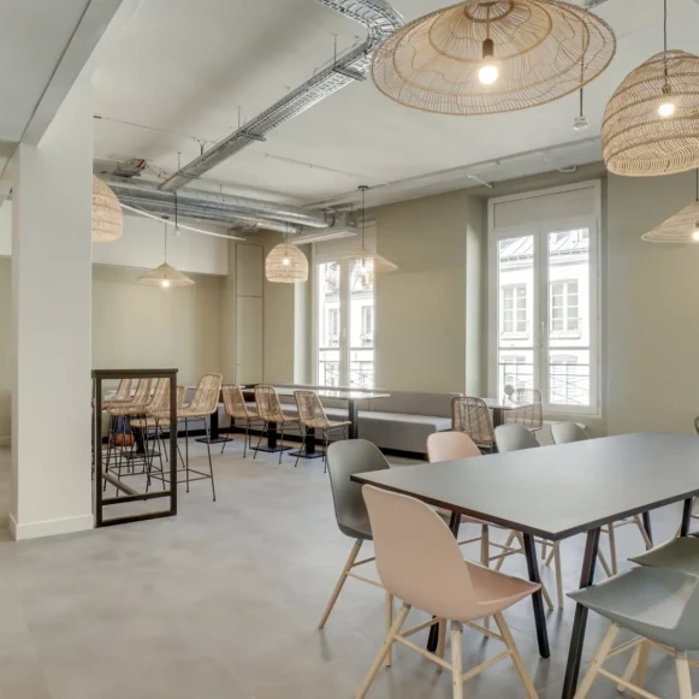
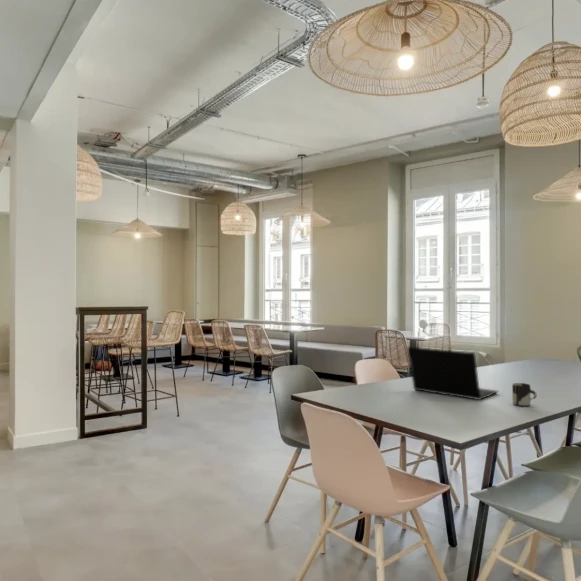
+ laptop (452, 369)
+ cup (524, 394)
